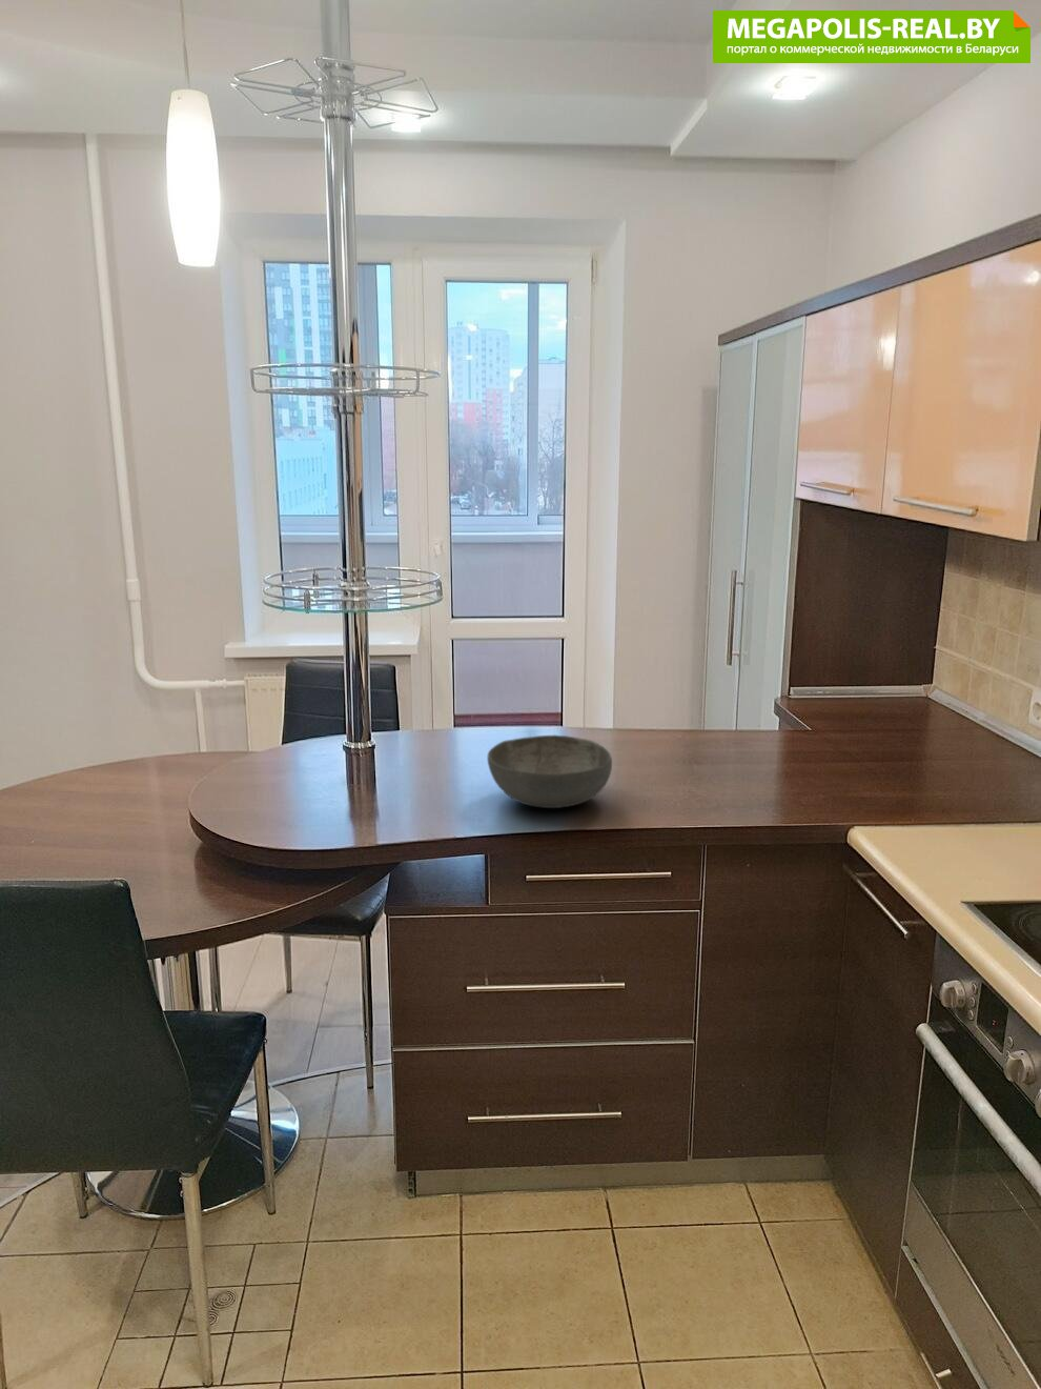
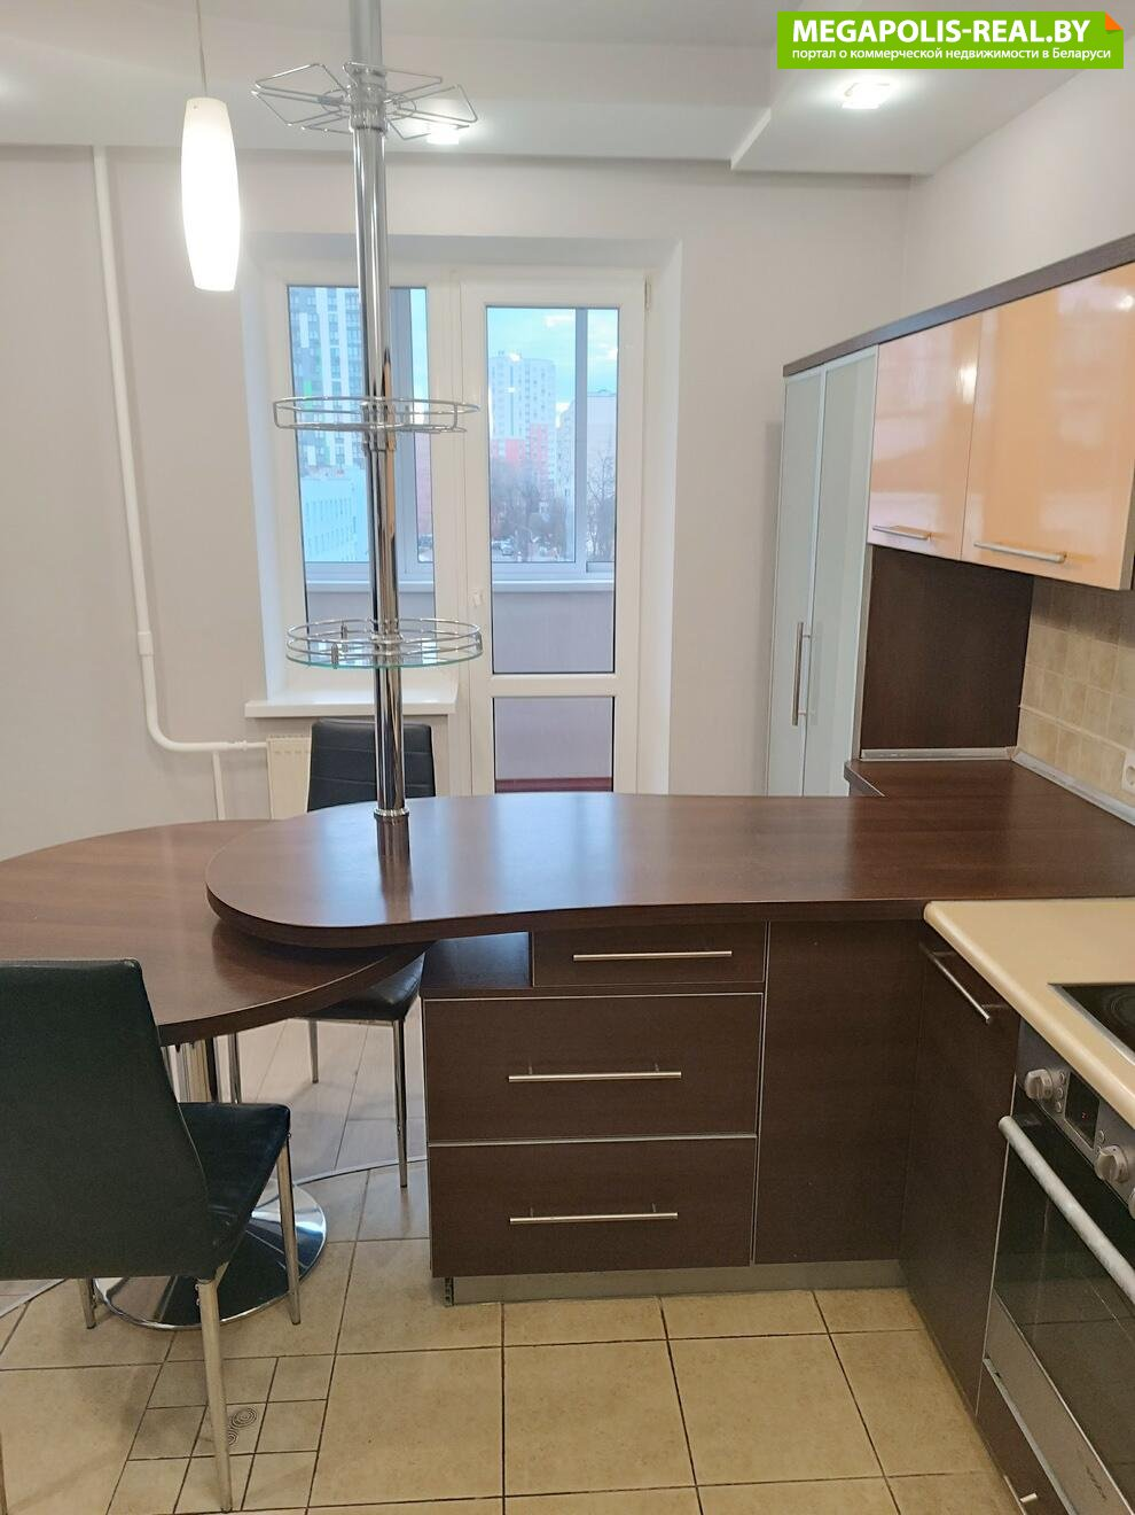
- bowl (549, 775)
